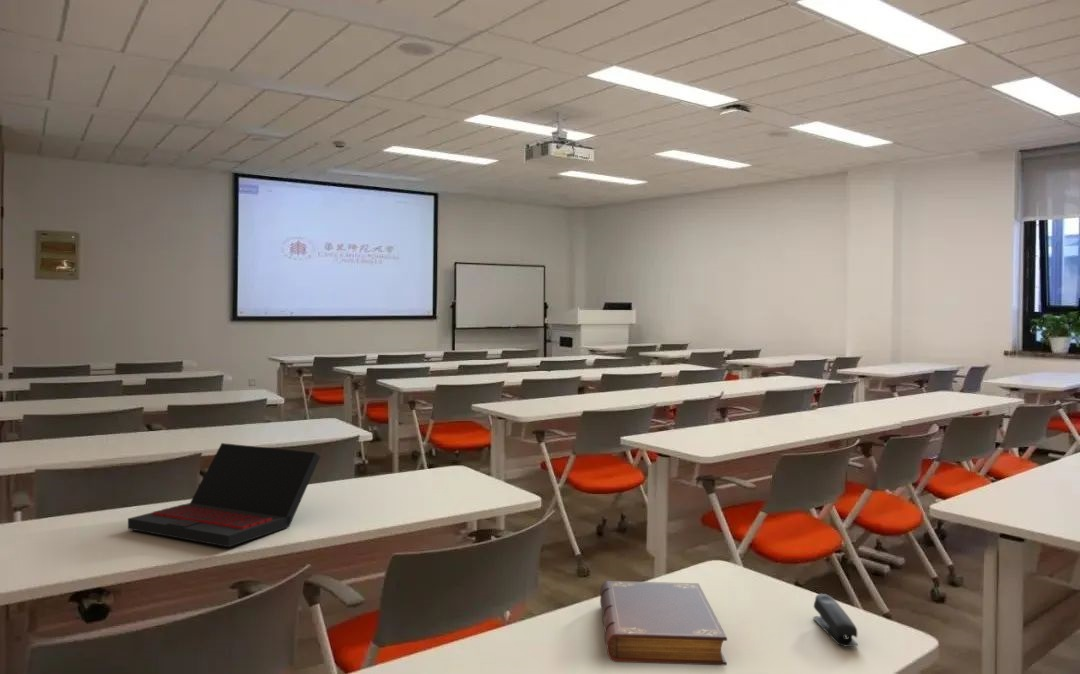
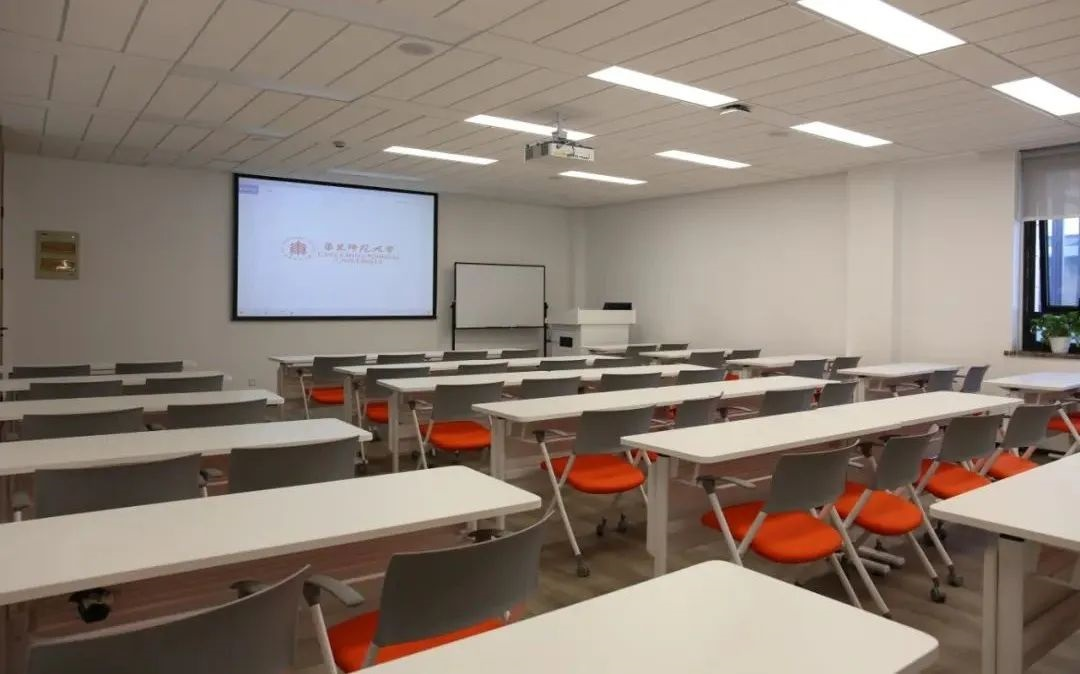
- book (656, 619)
- laptop (227, 488)
- stapler (834, 618)
